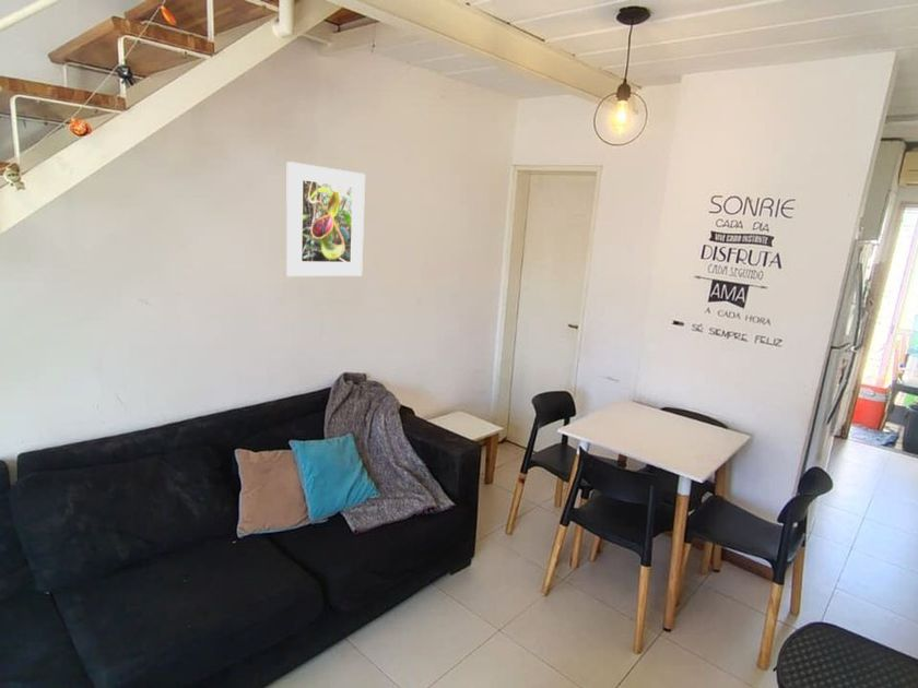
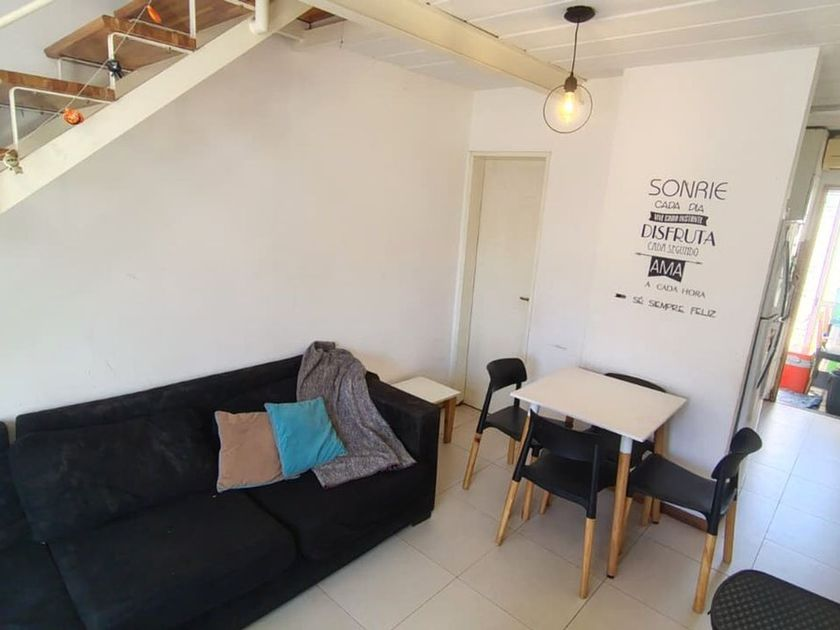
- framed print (327, 223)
